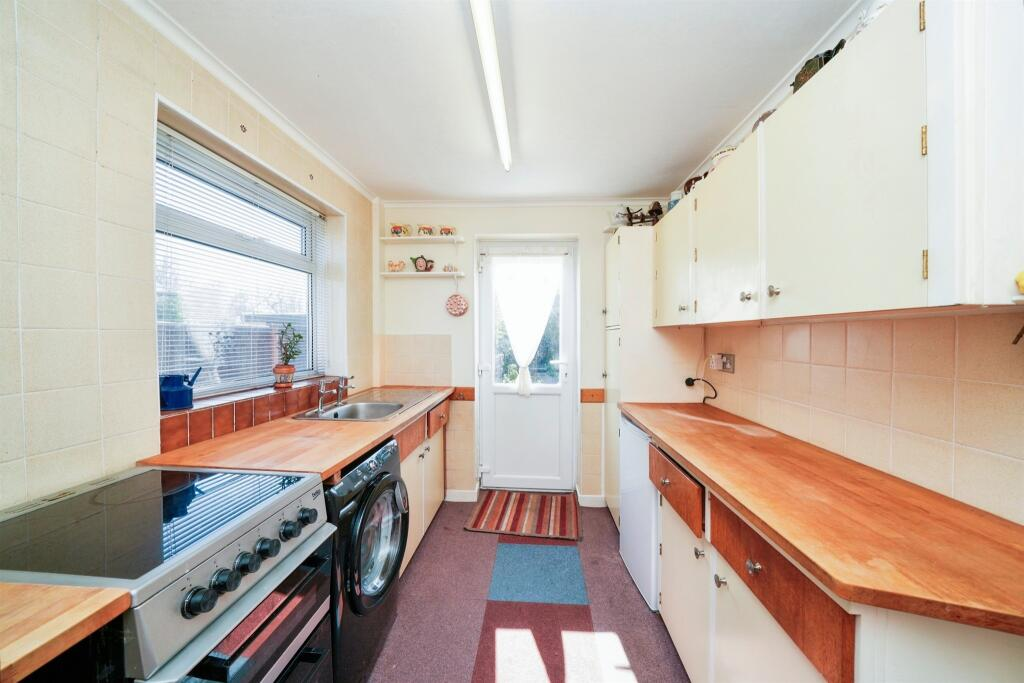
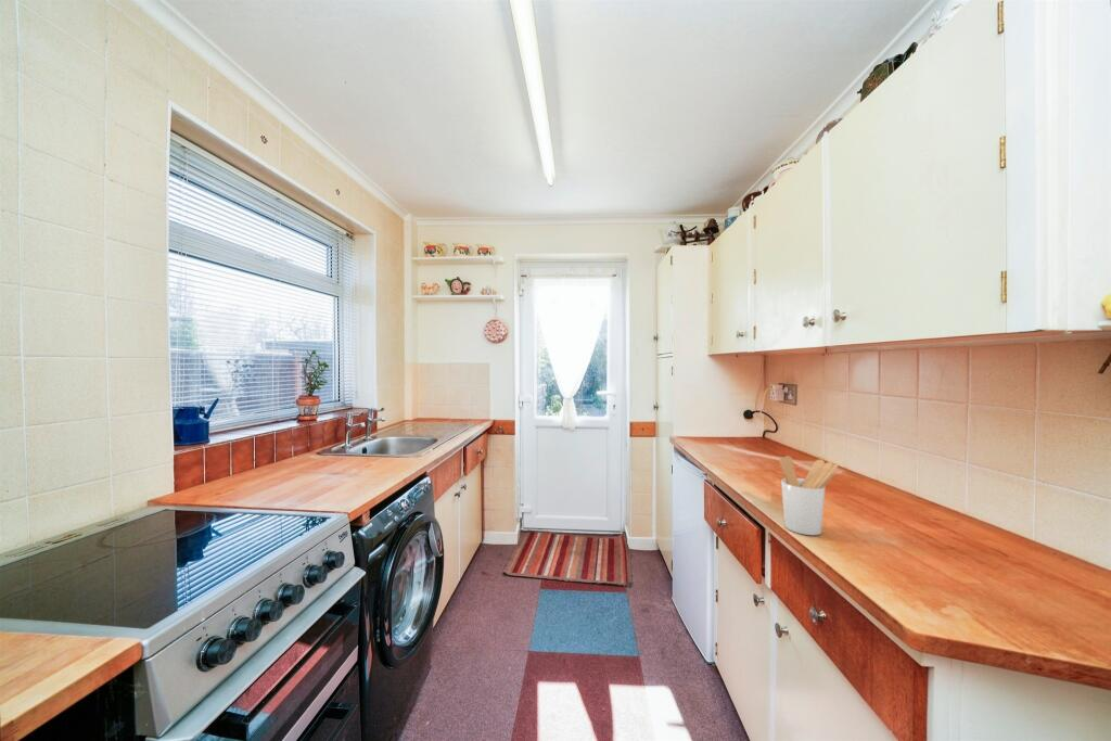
+ utensil holder (809, 494)
